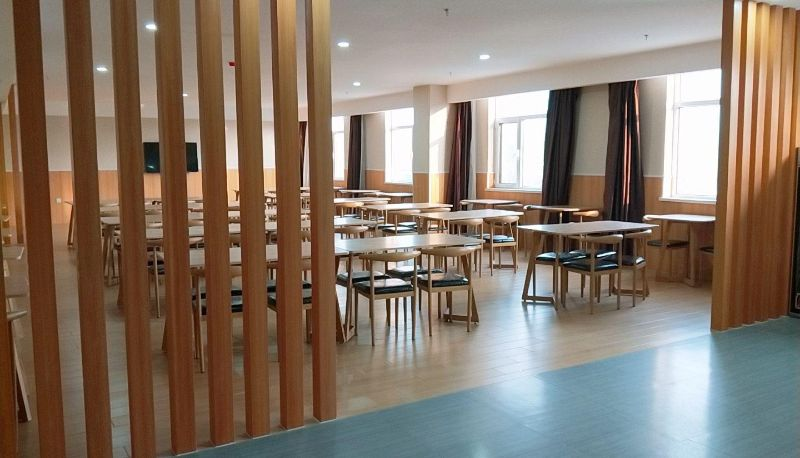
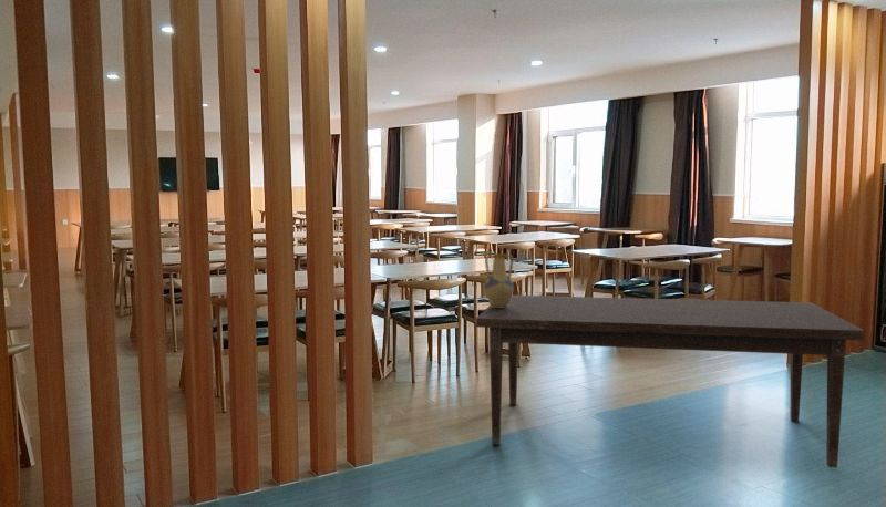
+ dining table (652, 348)
+ vase (498, 280)
